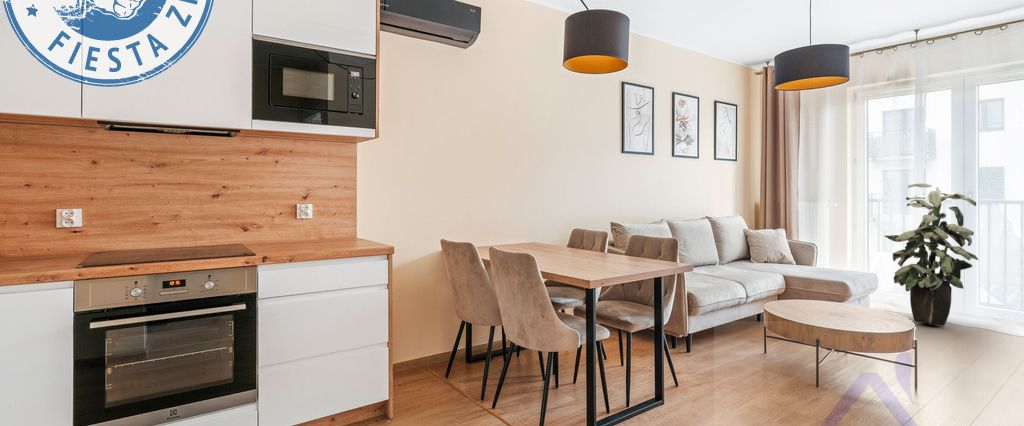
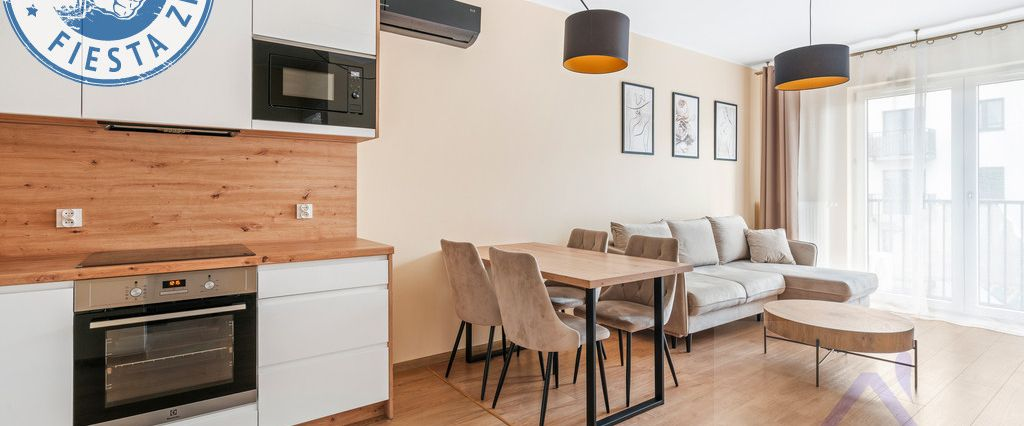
- indoor plant (927, 253)
